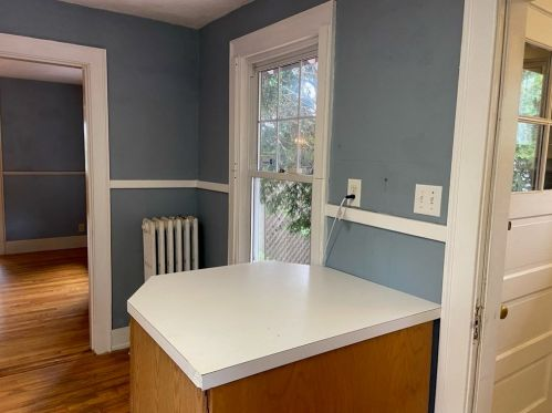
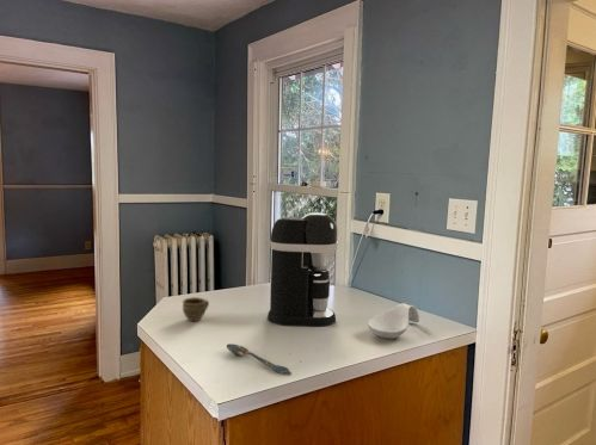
+ cup (197, 309)
+ coffee maker (302, 266)
+ spoon (257, 358)
+ spoon rest (397, 319)
